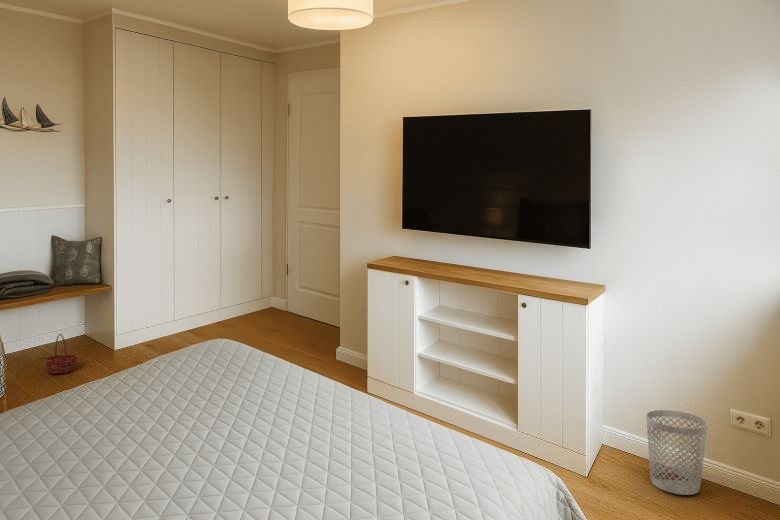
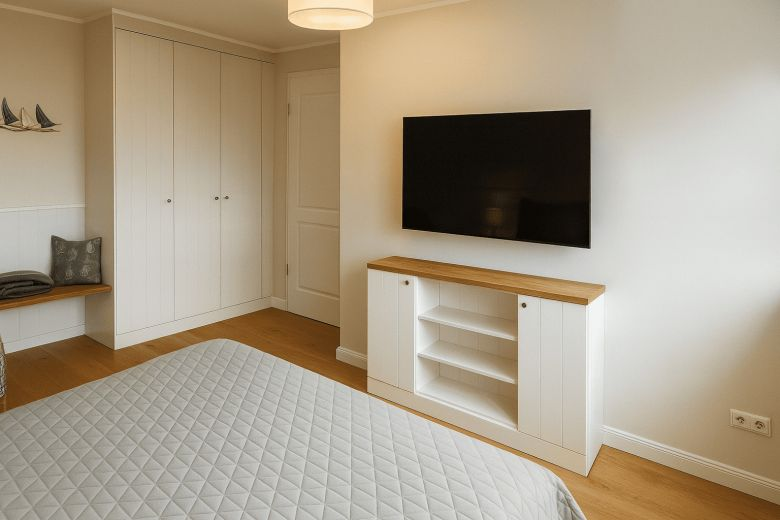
- wastebasket (675, 451)
- basket (61, 355)
